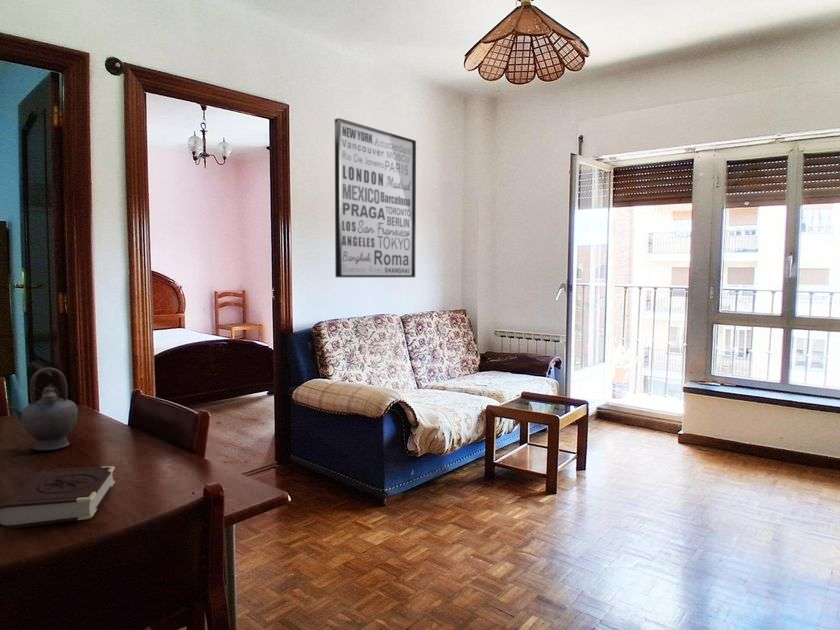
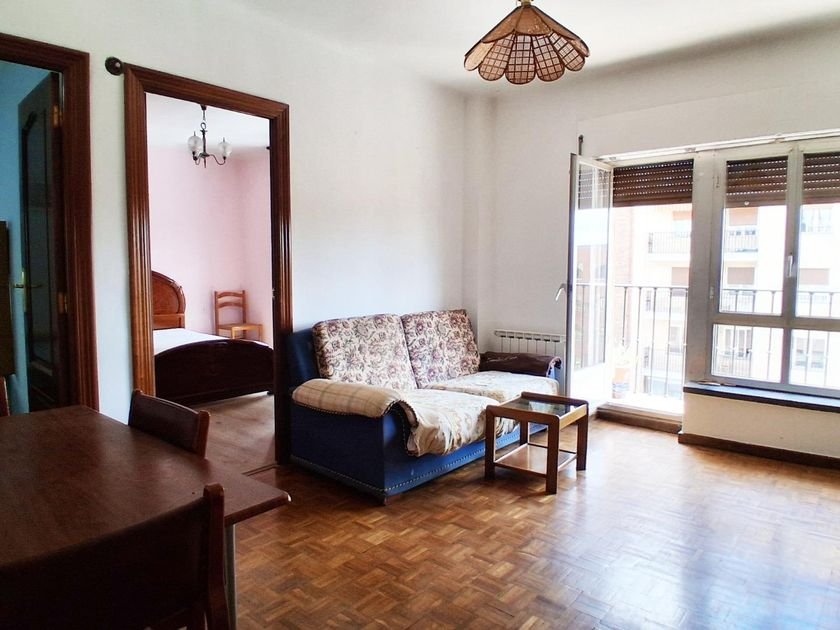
- teapot (43, 408)
- wall art (378, 204)
- book (59, 493)
